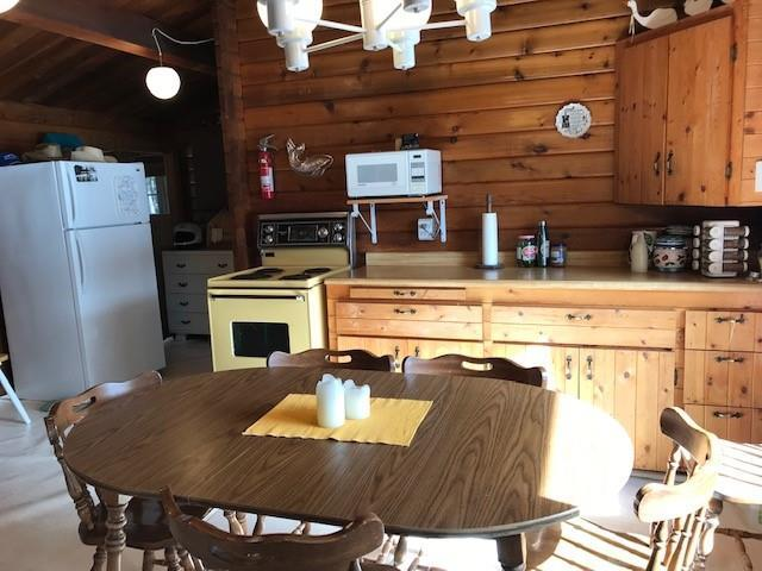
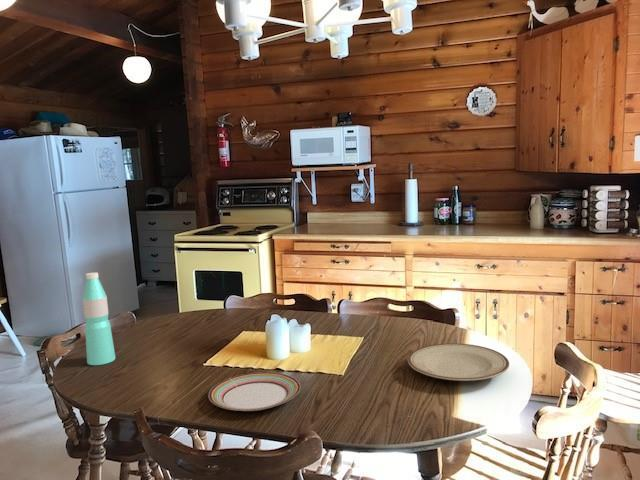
+ water bottle (96, 317)
+ plate (255, 393)
+ plate (457, 365)
